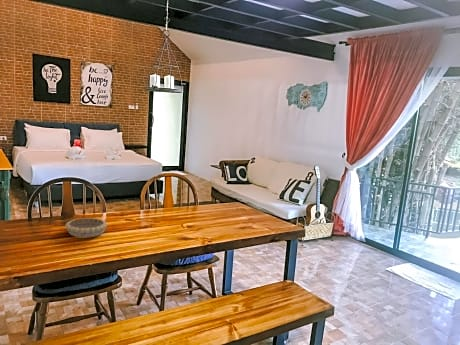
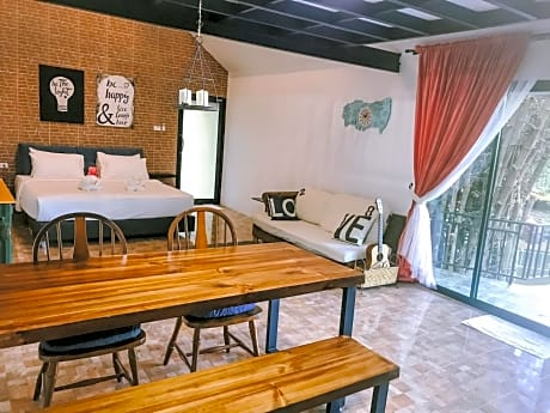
- decorative bowl (86, 227)
